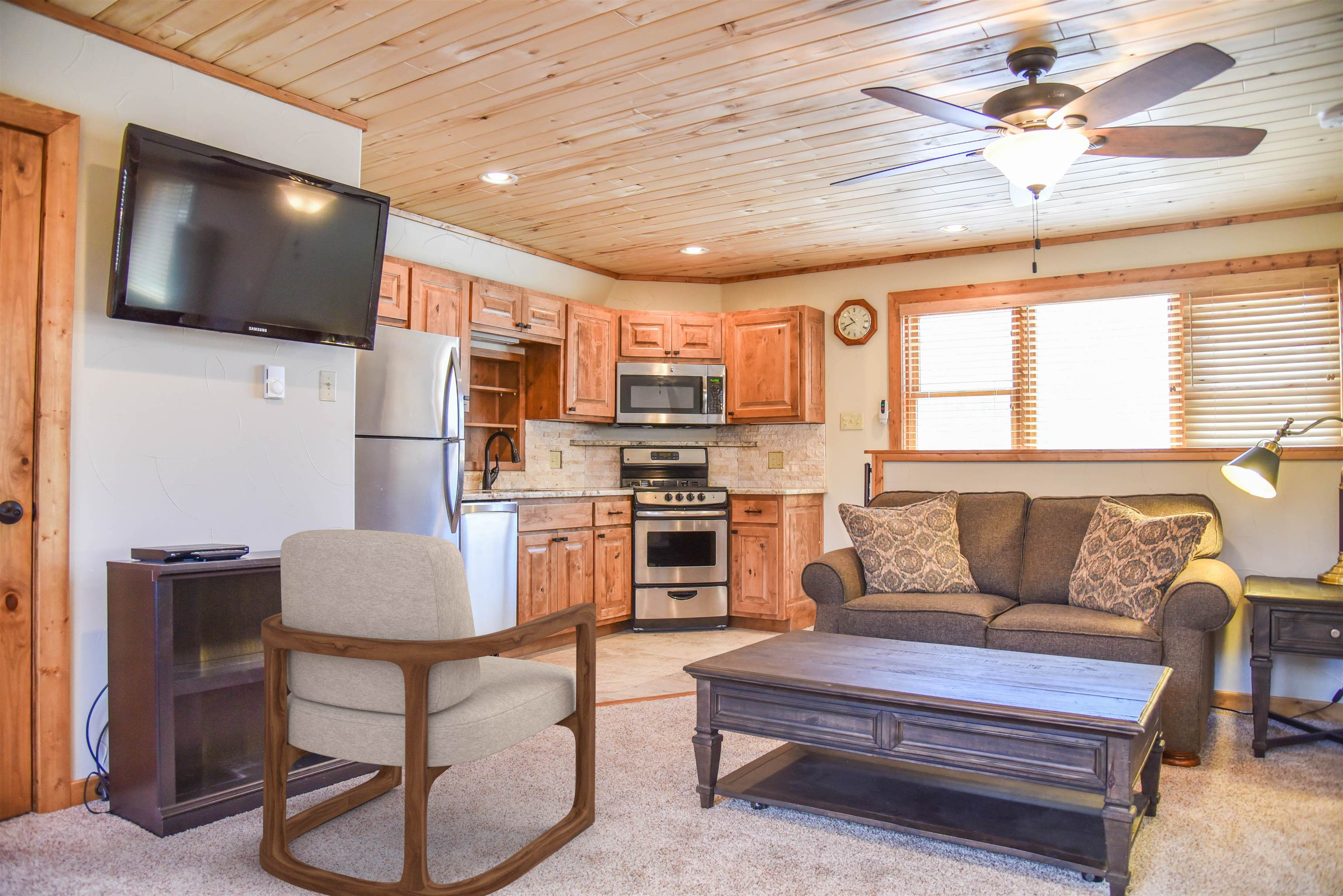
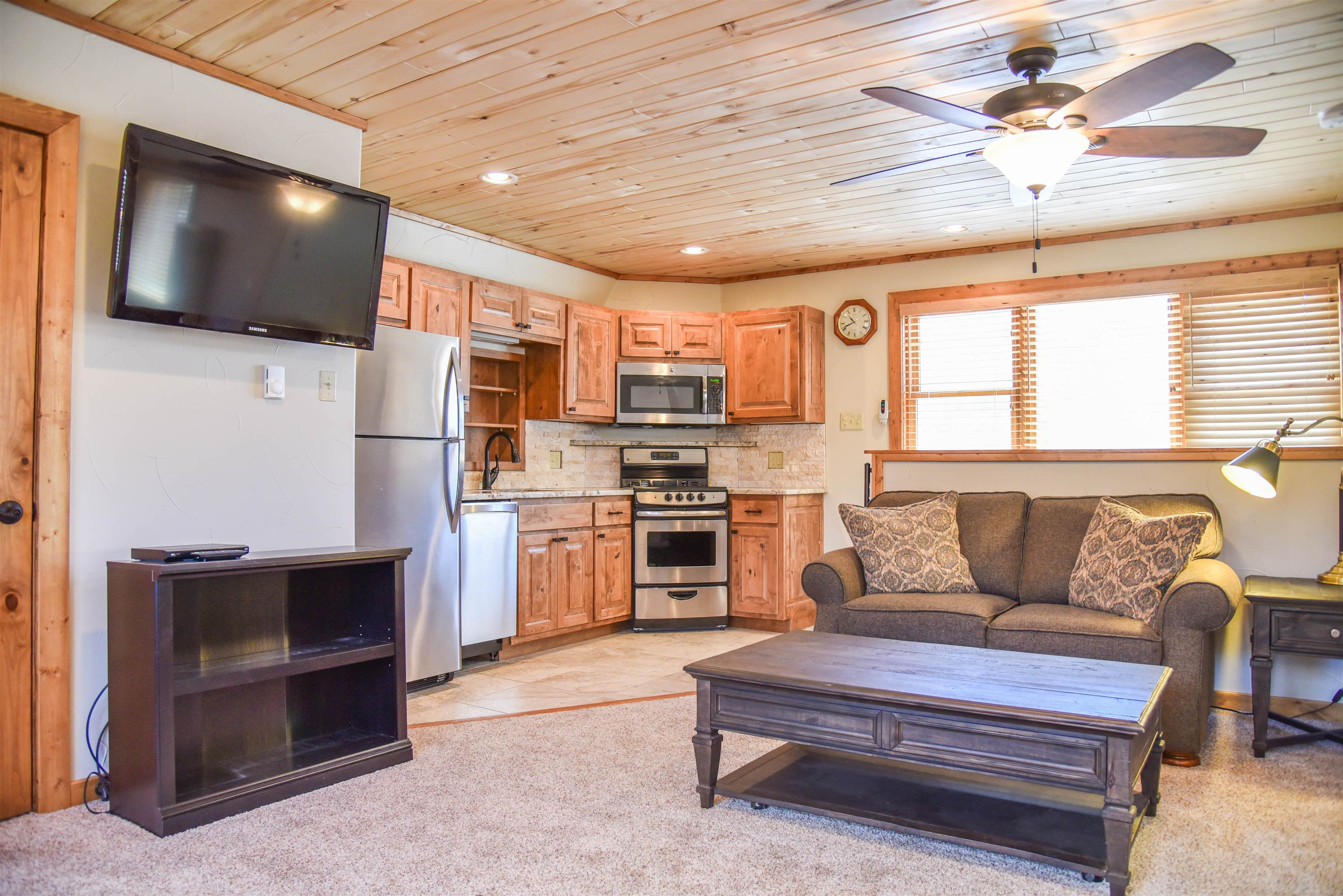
- armchair (428, 680)
